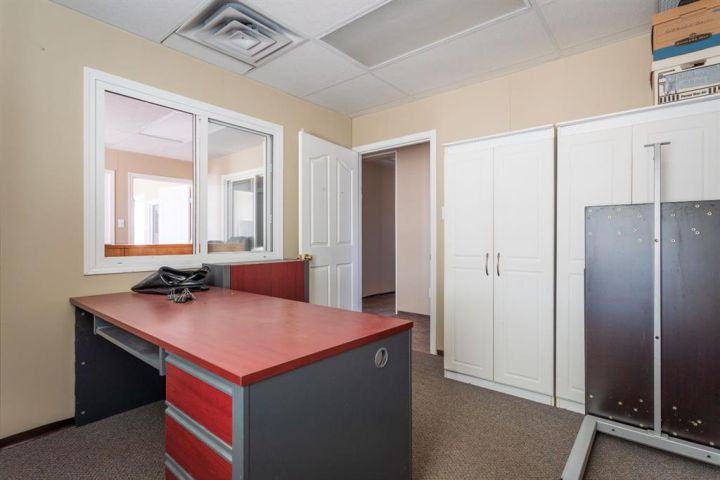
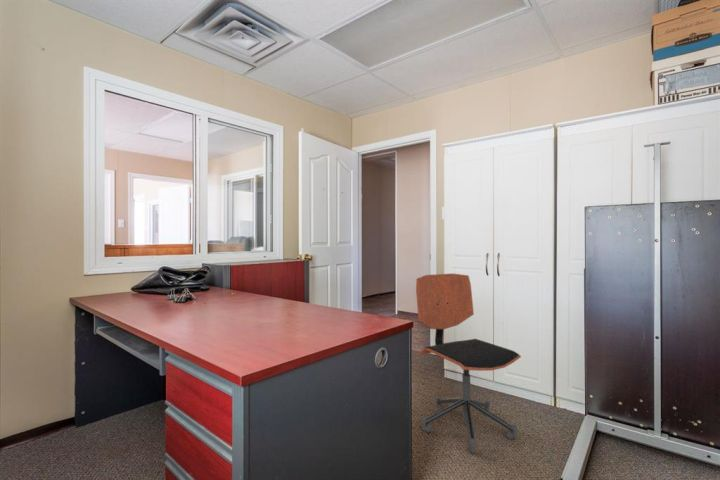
+ office chair (464, 352)
